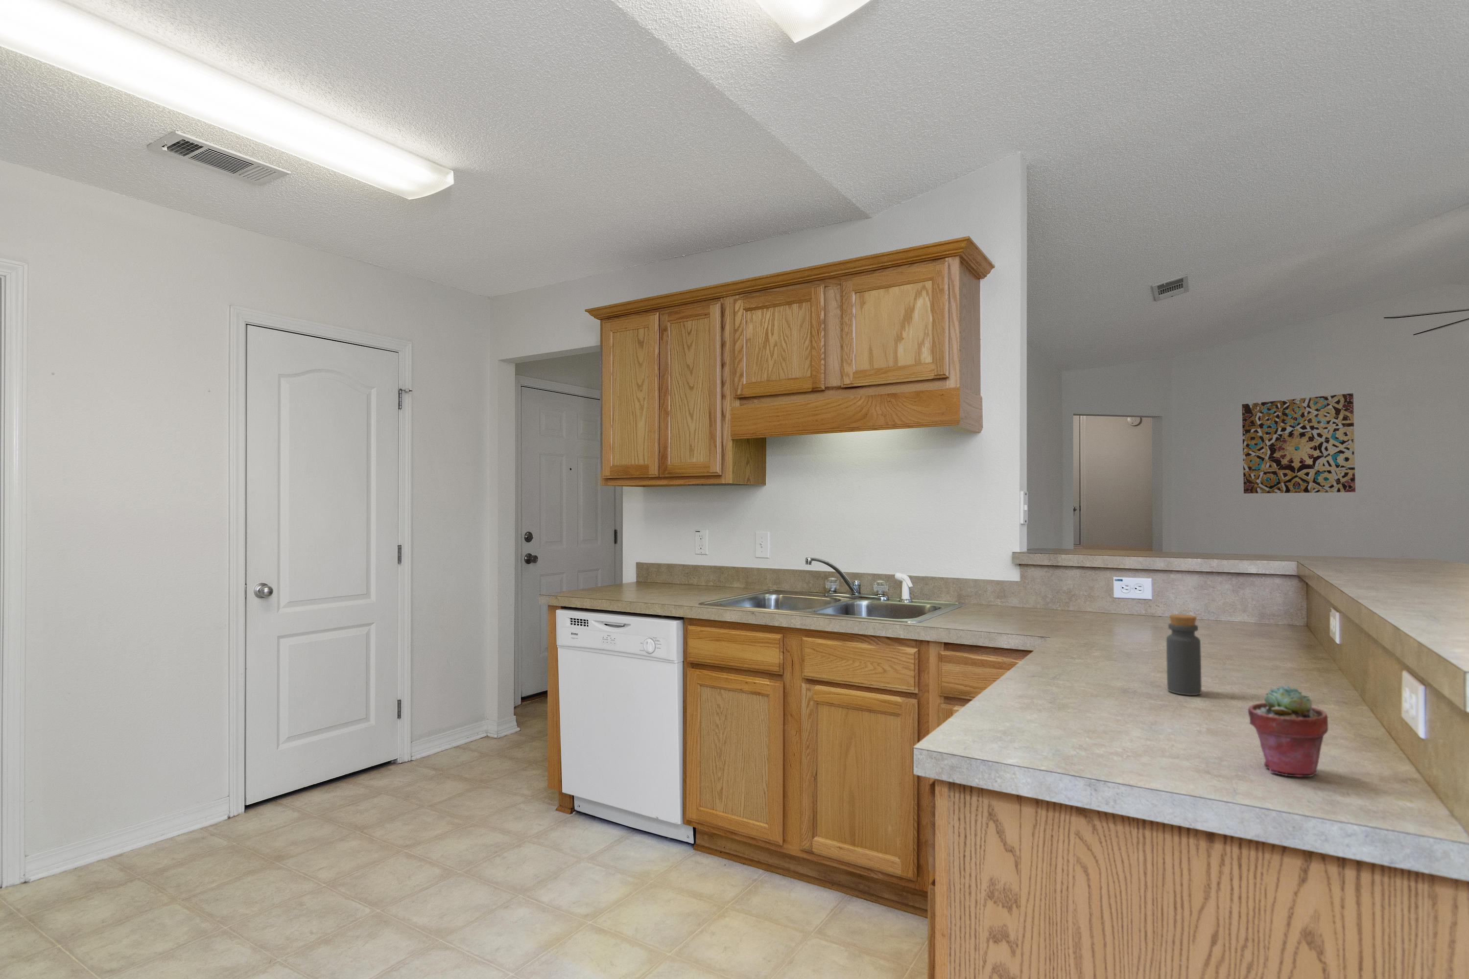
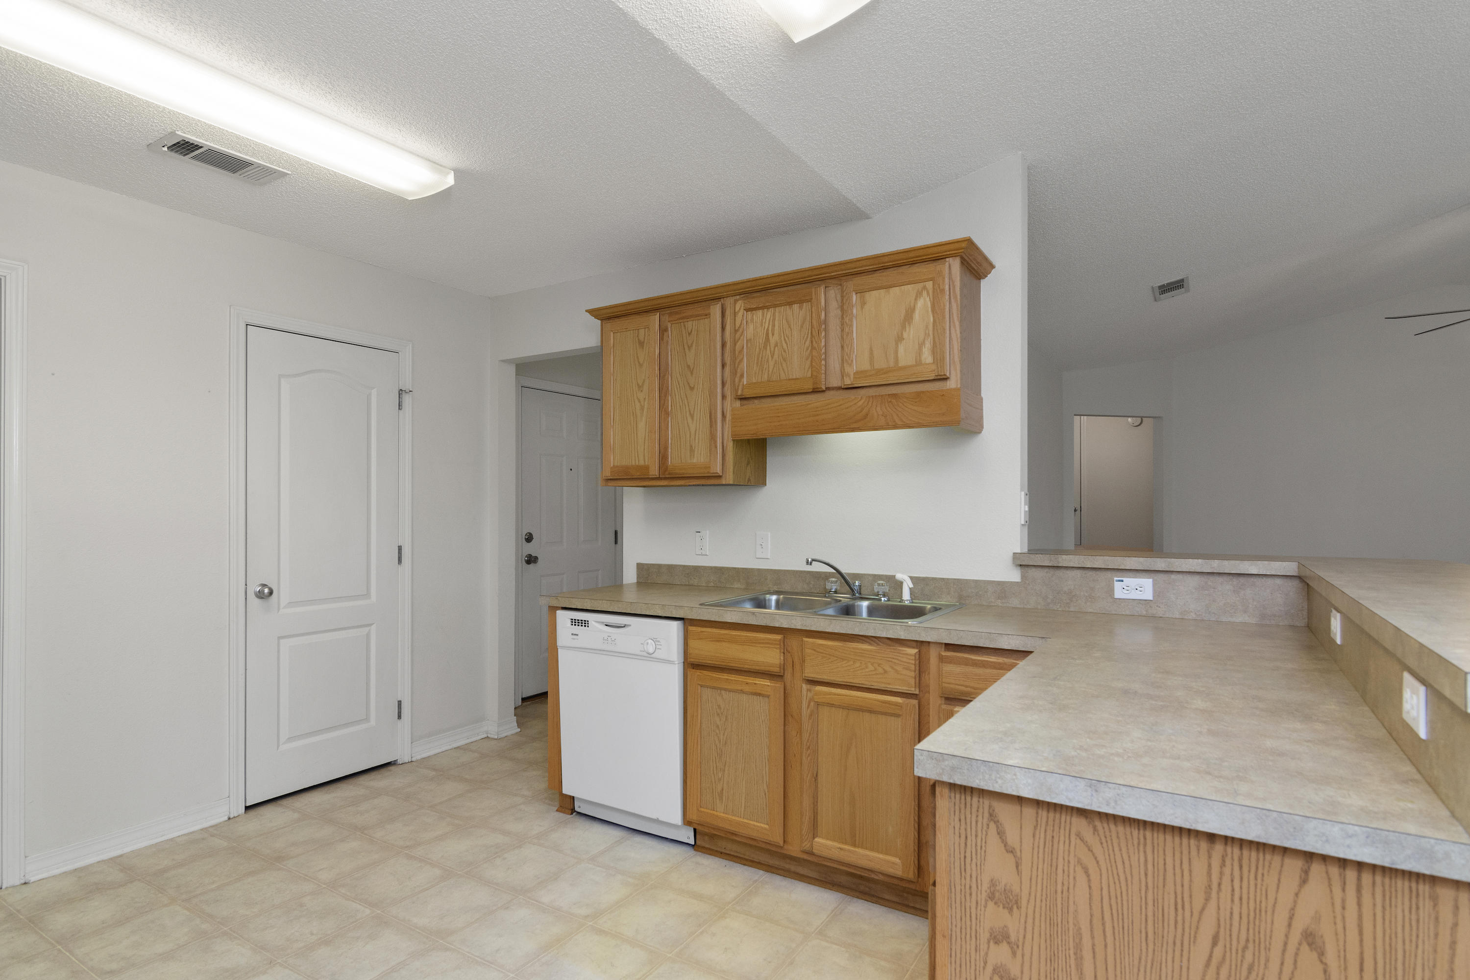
- potted succulent (1288, 728)
- wall art (1295, 446)
- bottle (1184, 653)
